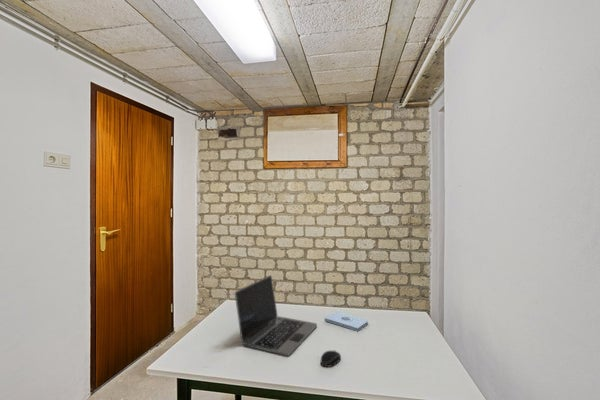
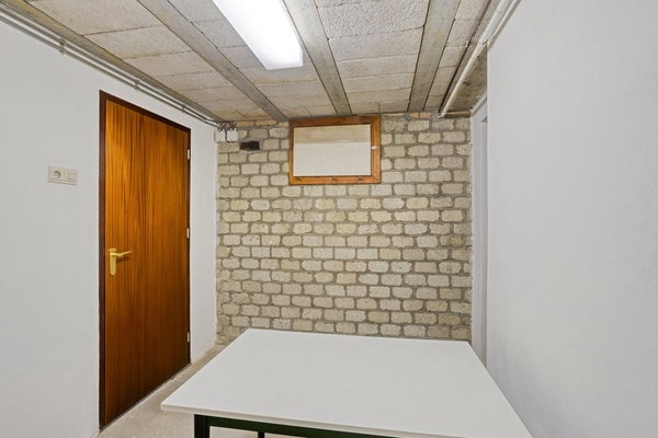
- computer mouse (330, 356)
- notepad (346, 320)
- laptop (276, 310)
